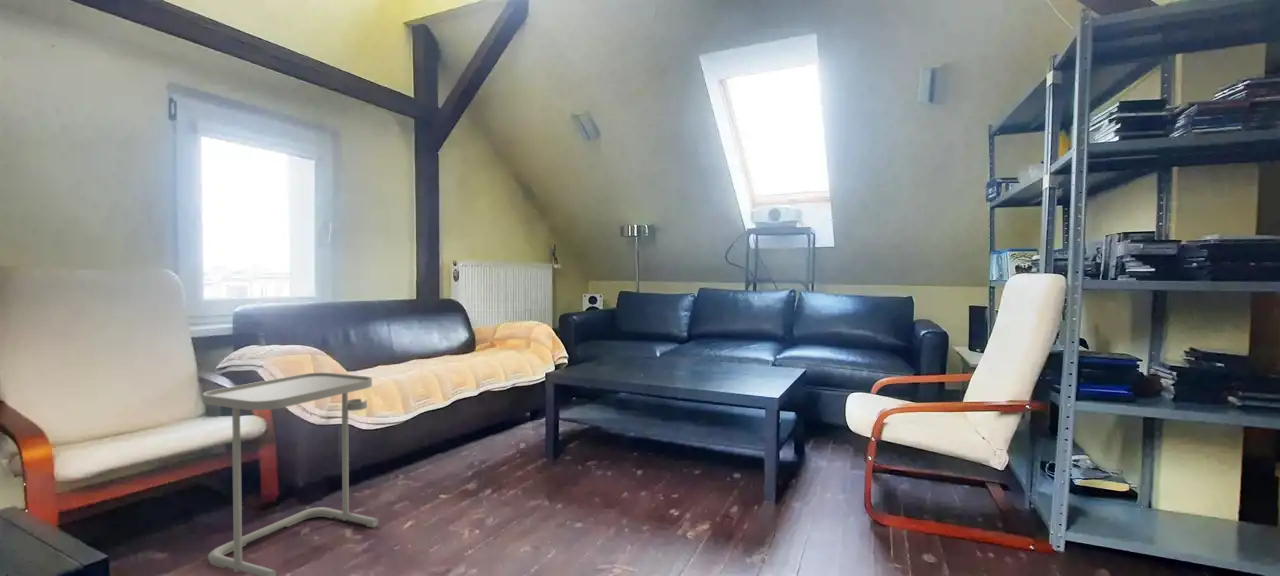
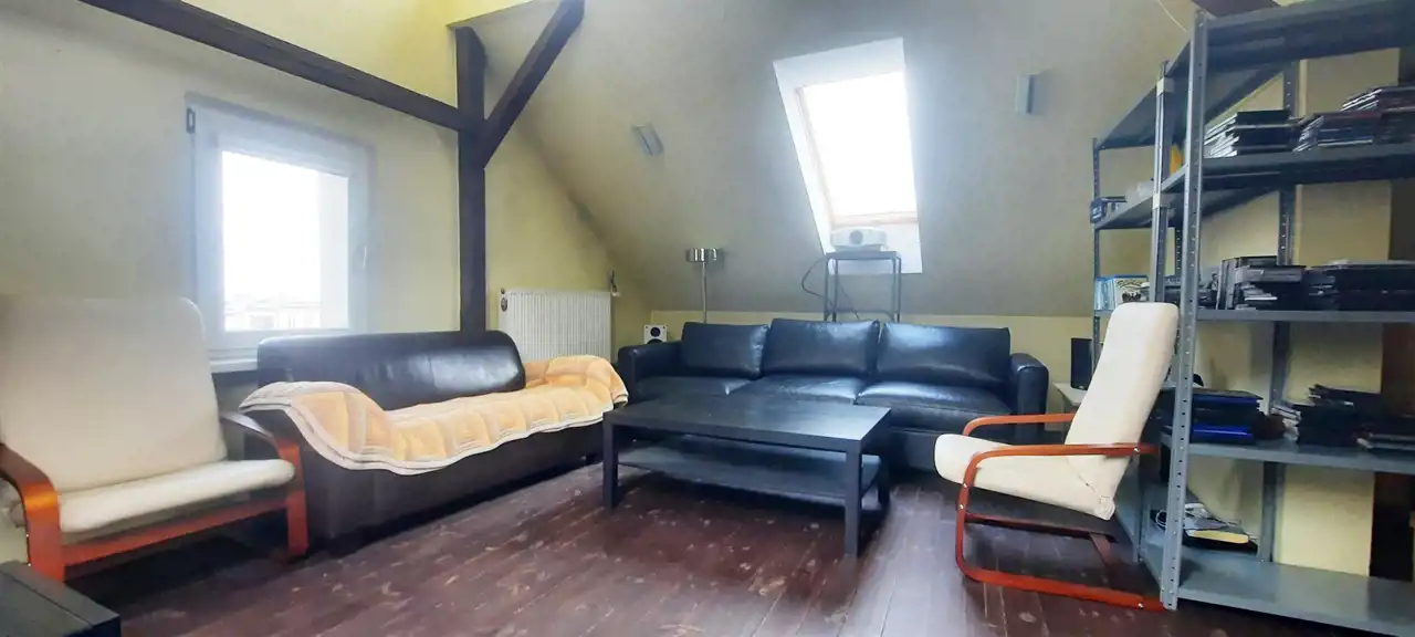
- side table (342, 461)
